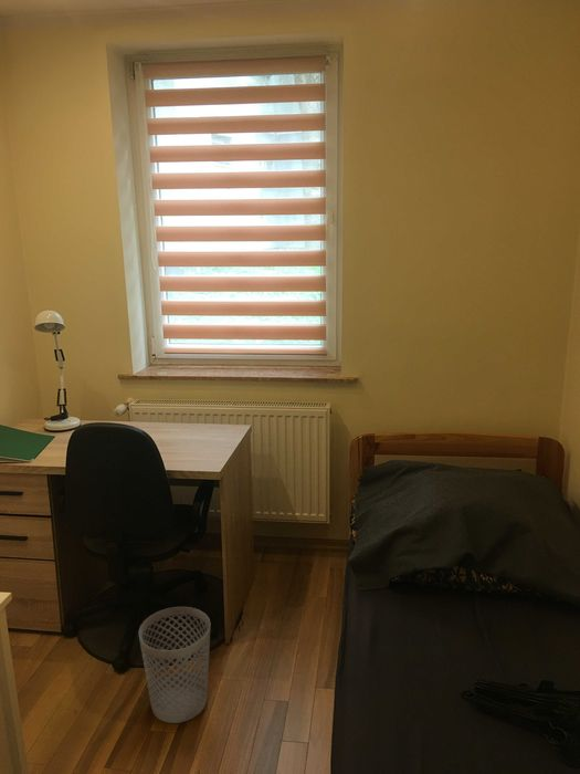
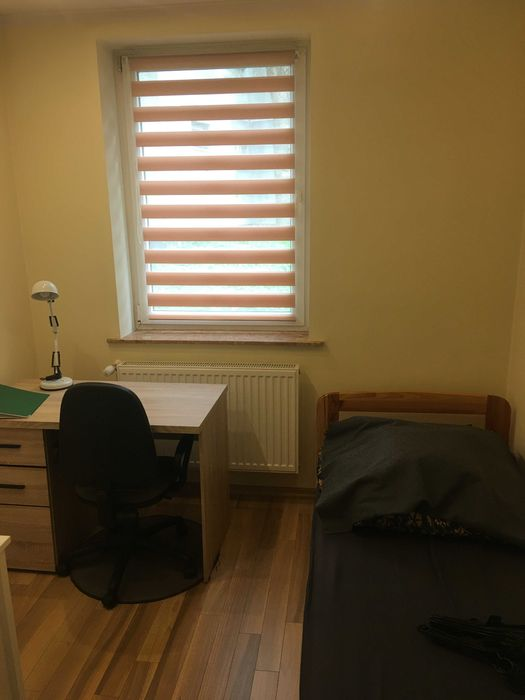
- wastebasket (177, 665)
